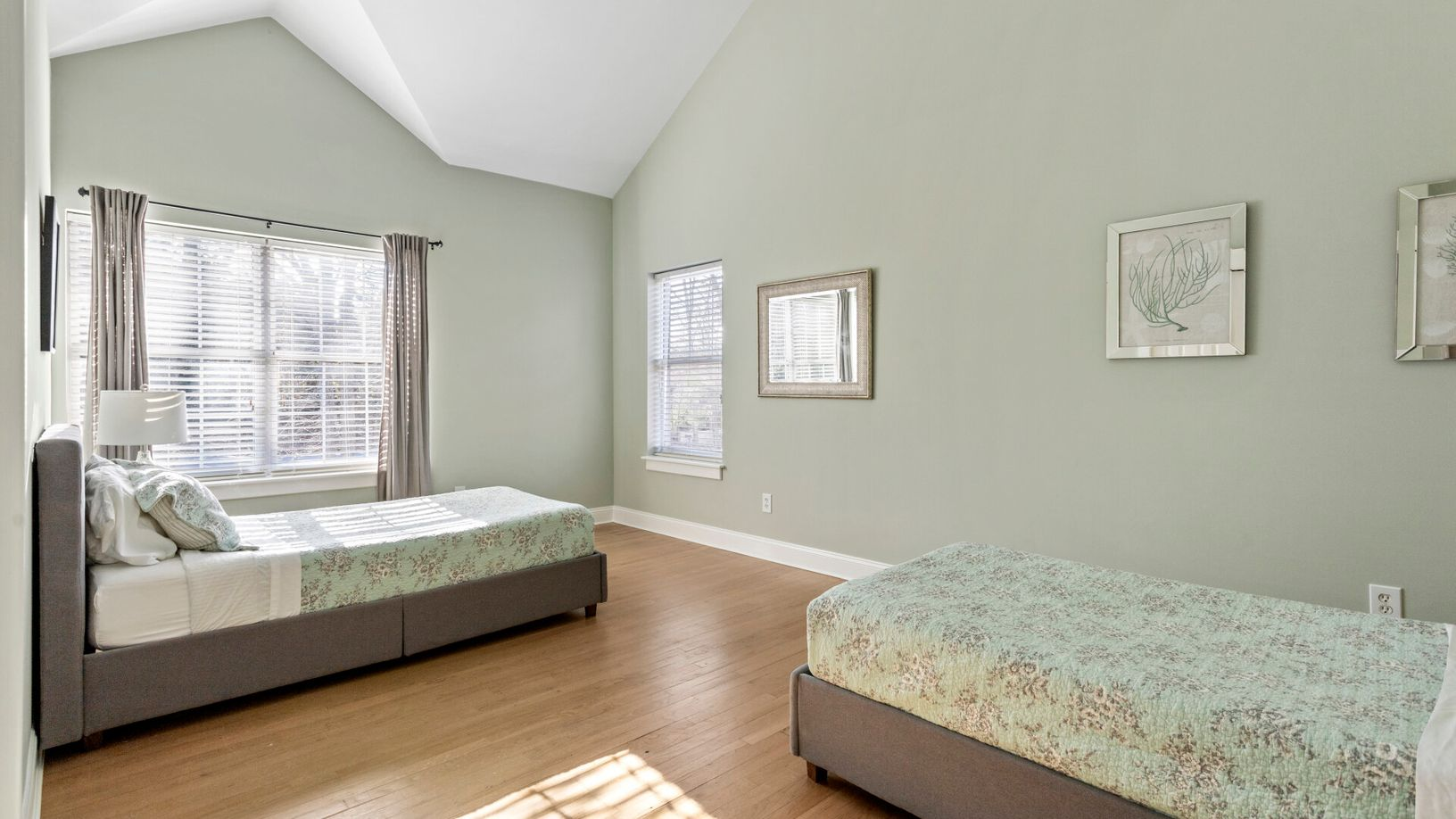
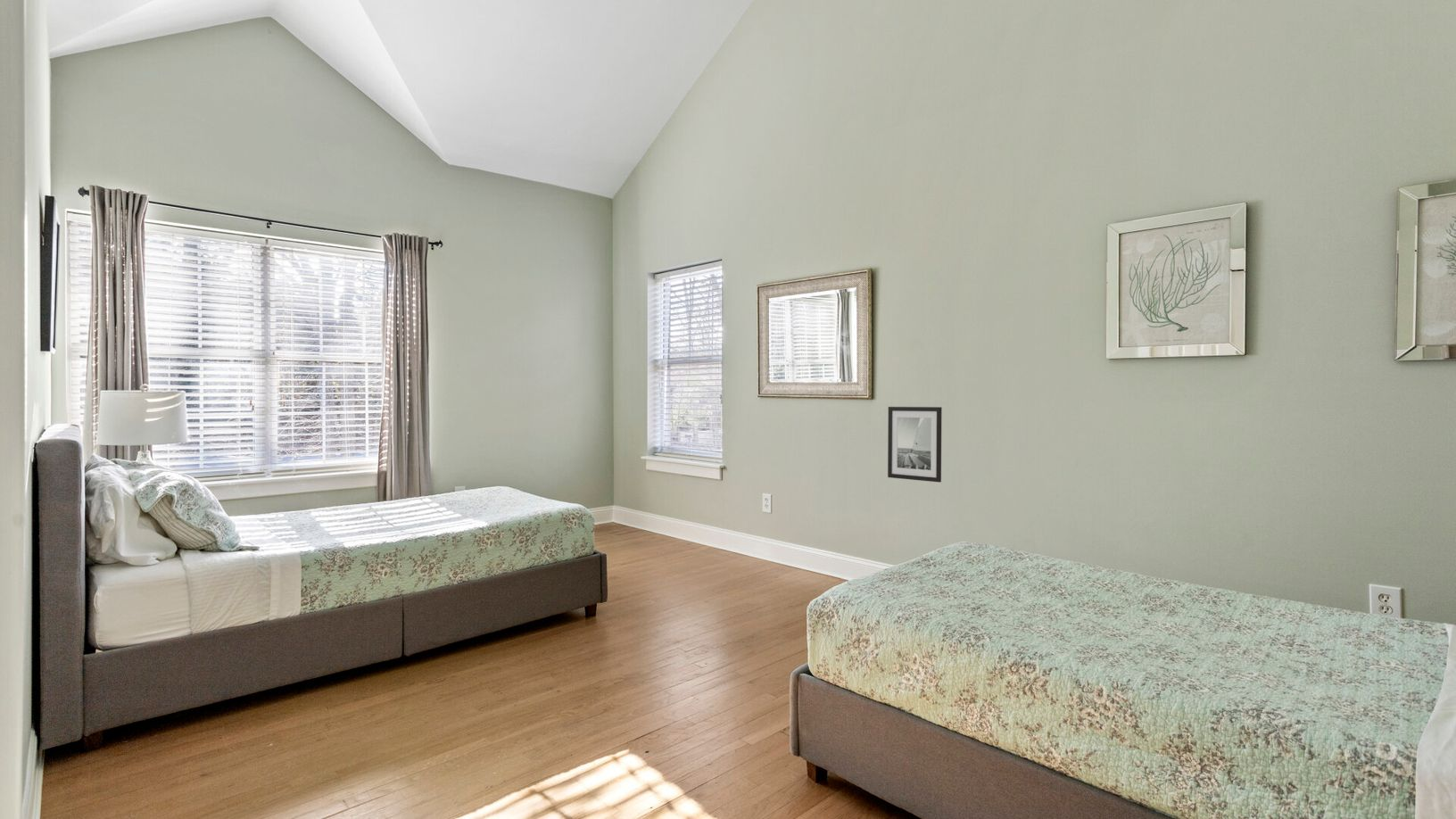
+ wall art (914, 443)
